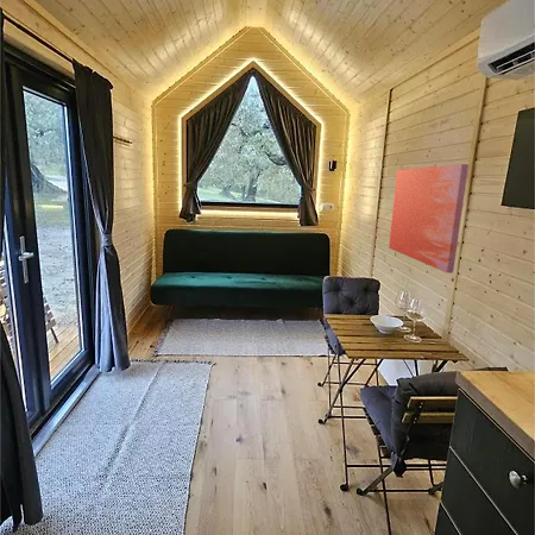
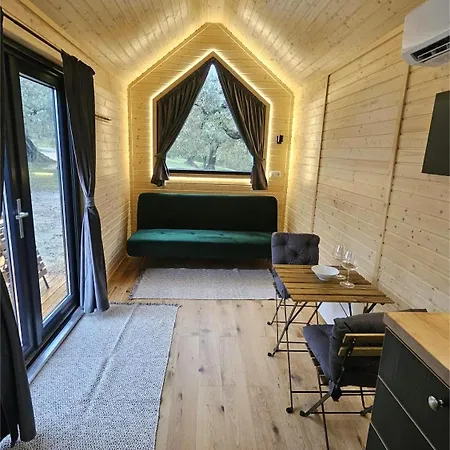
- wall art (421, 214)
